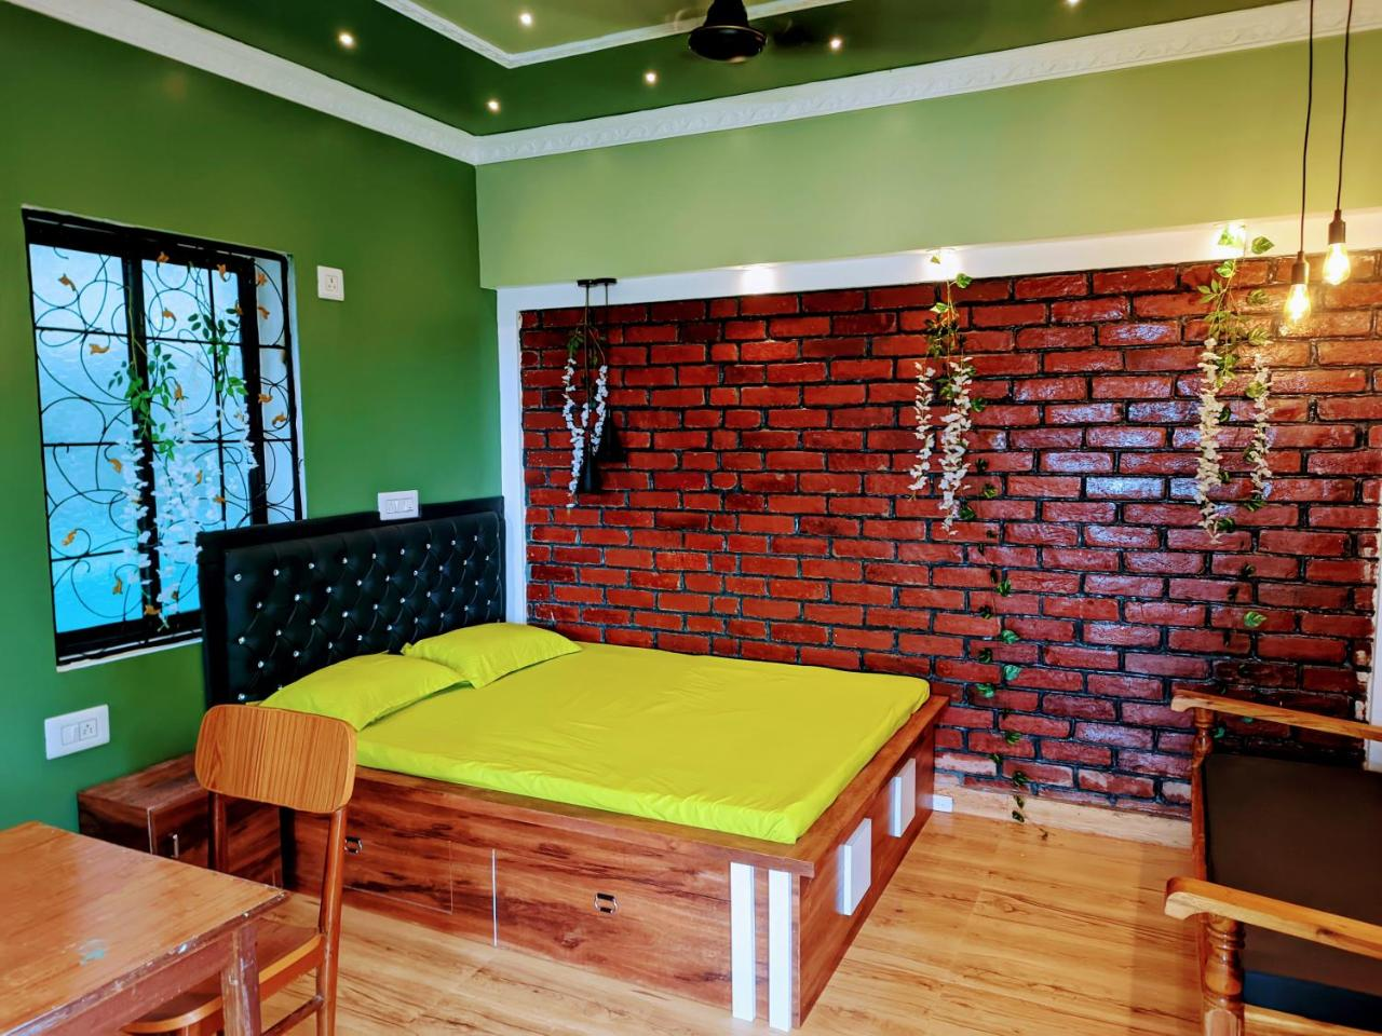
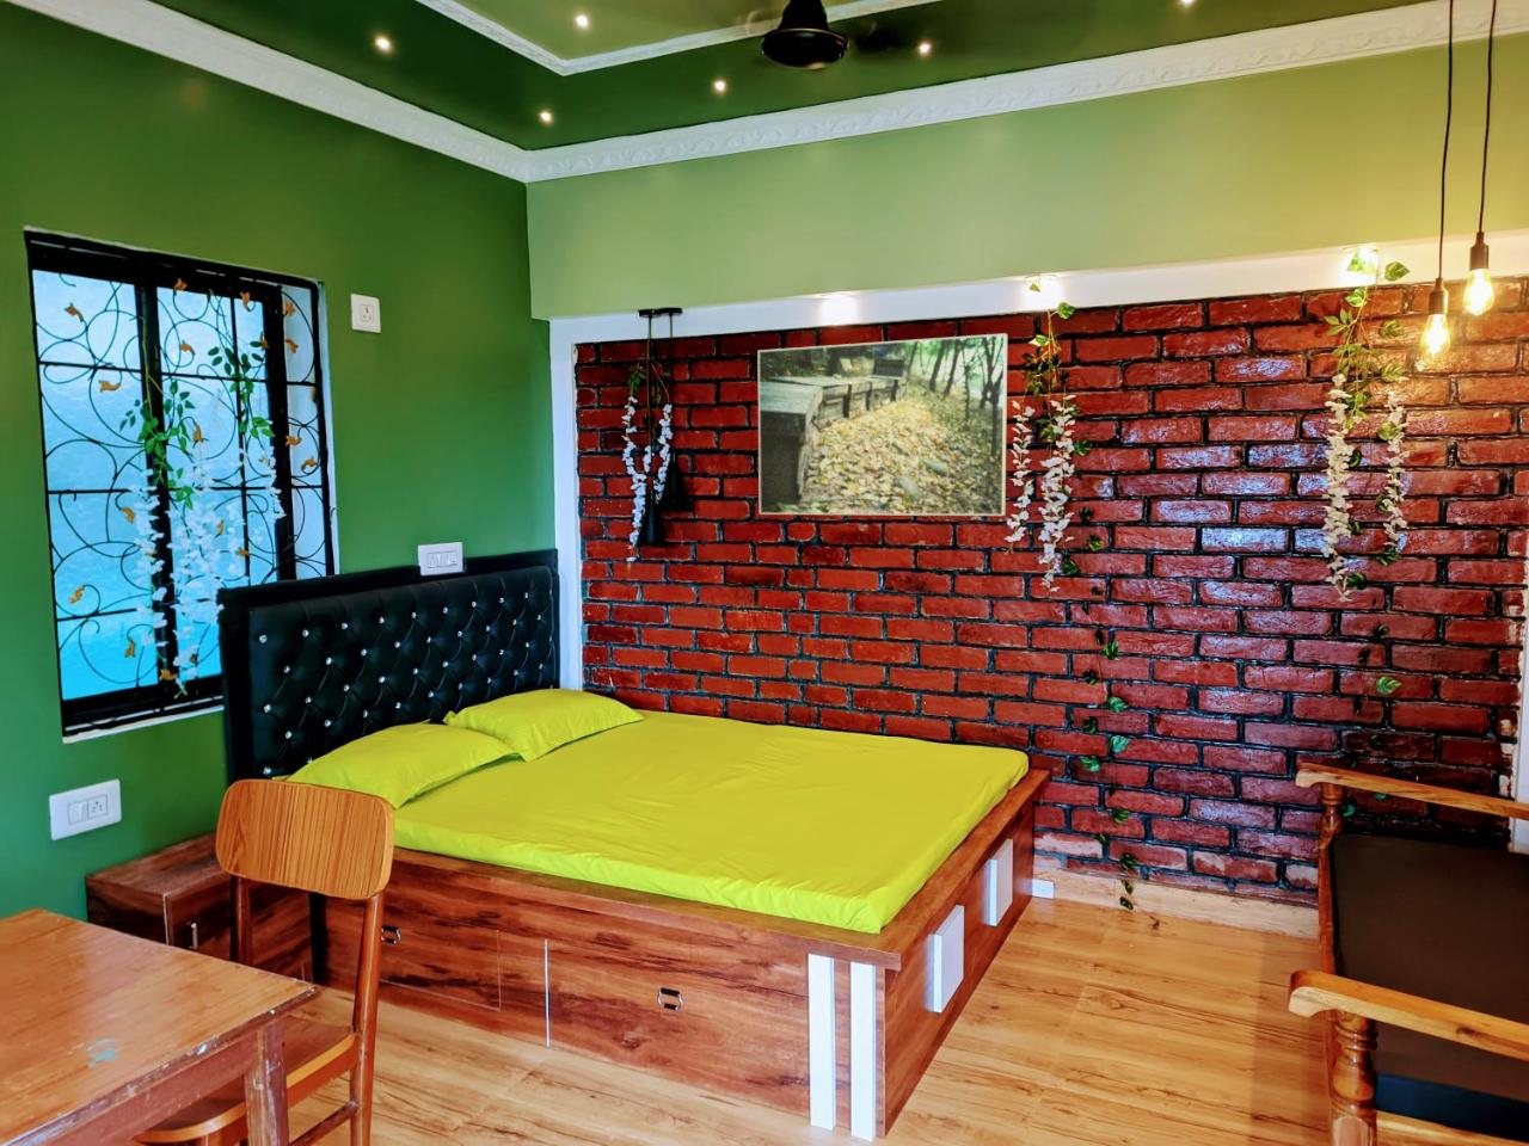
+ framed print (875, 429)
